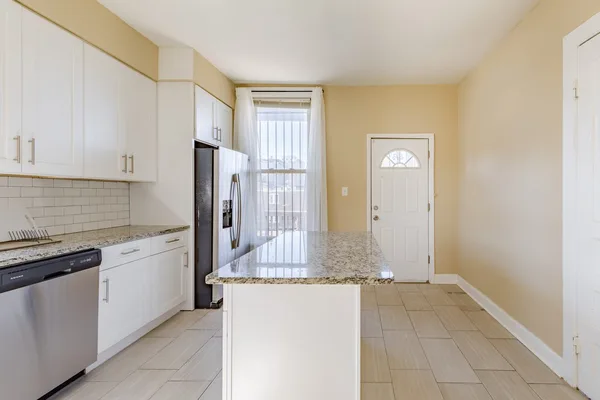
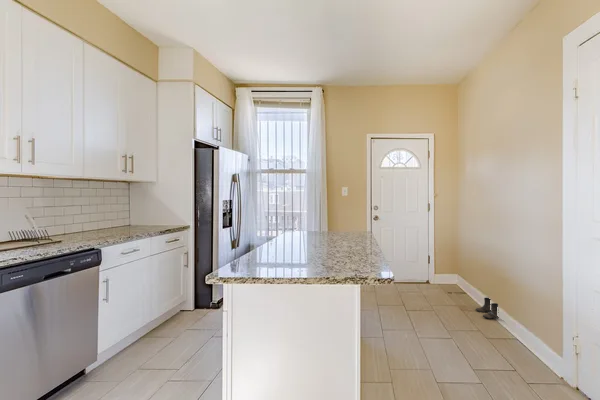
+ boots (486, 307)
